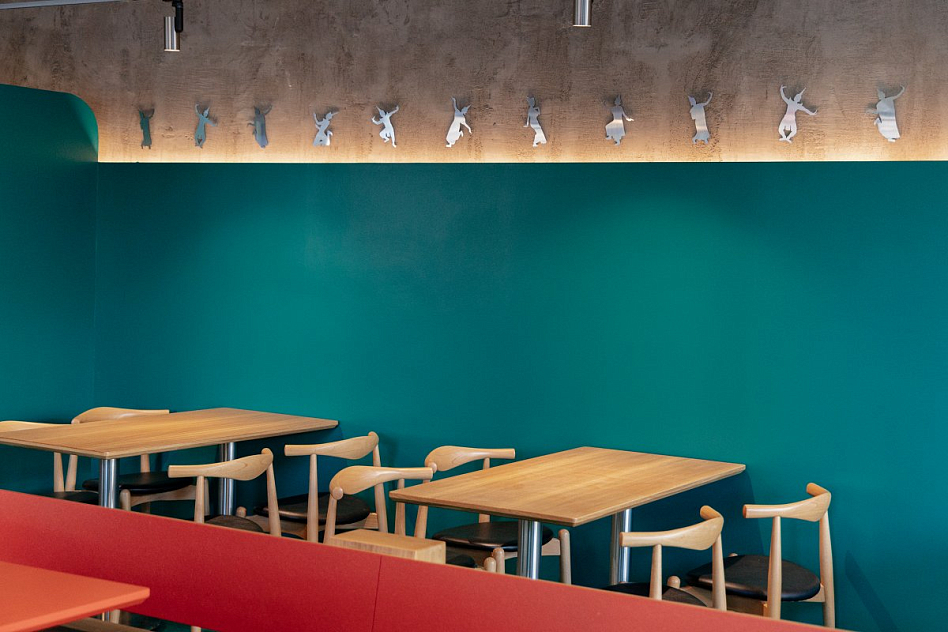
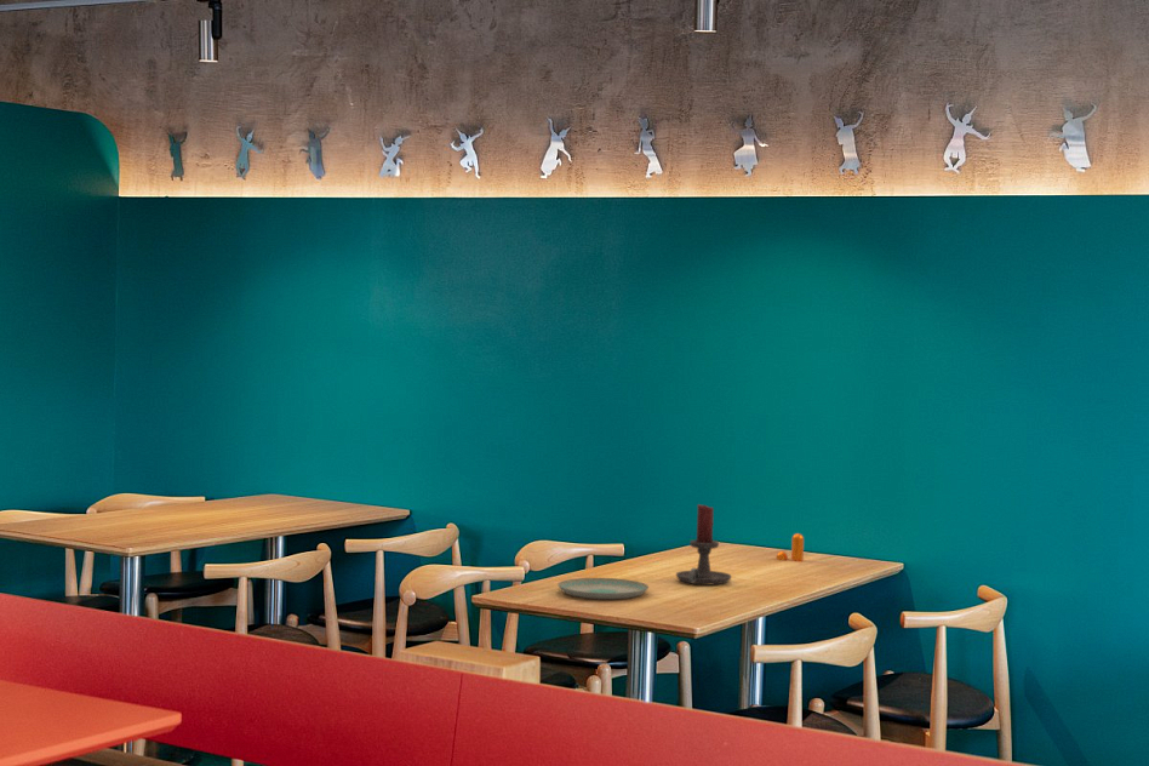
+ candle holder (702, 543)
+ pepper shaker (791, 545)
+ plate (602, 588)
